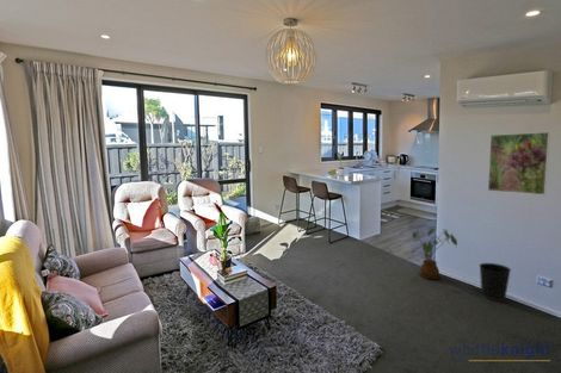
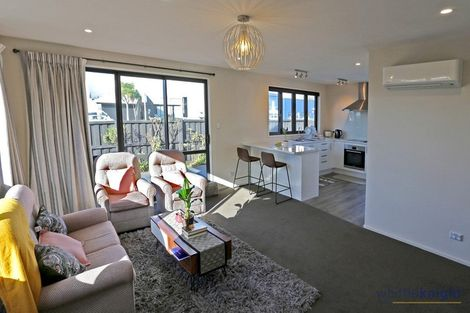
- house plant (431, 253)
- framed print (517, 163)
- wastebasket (493, 281)
